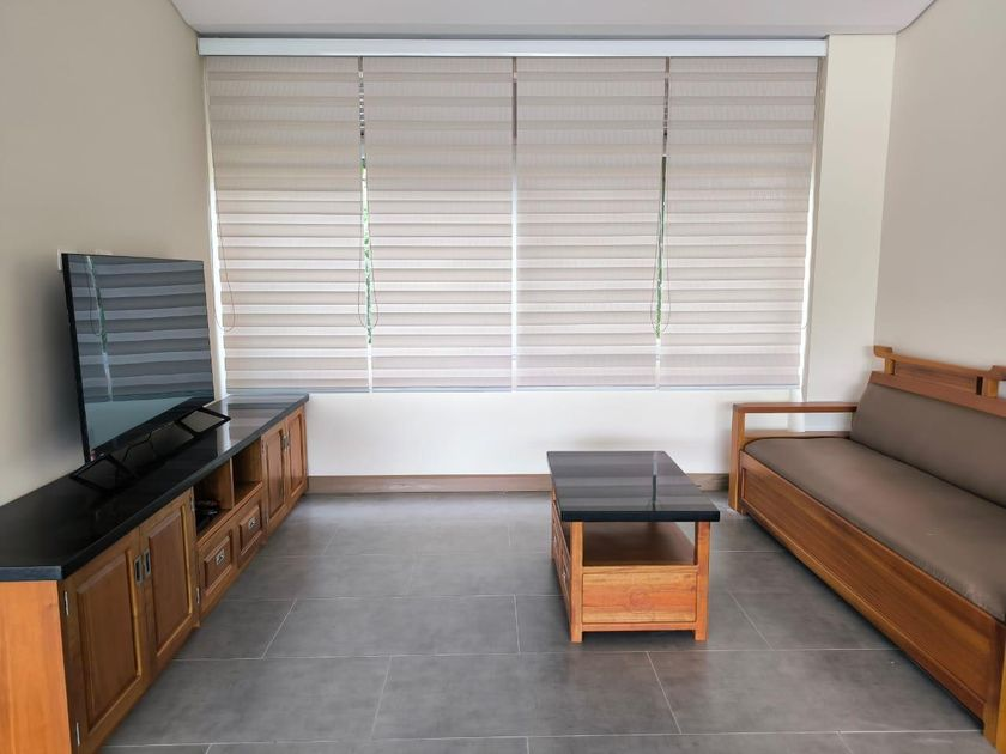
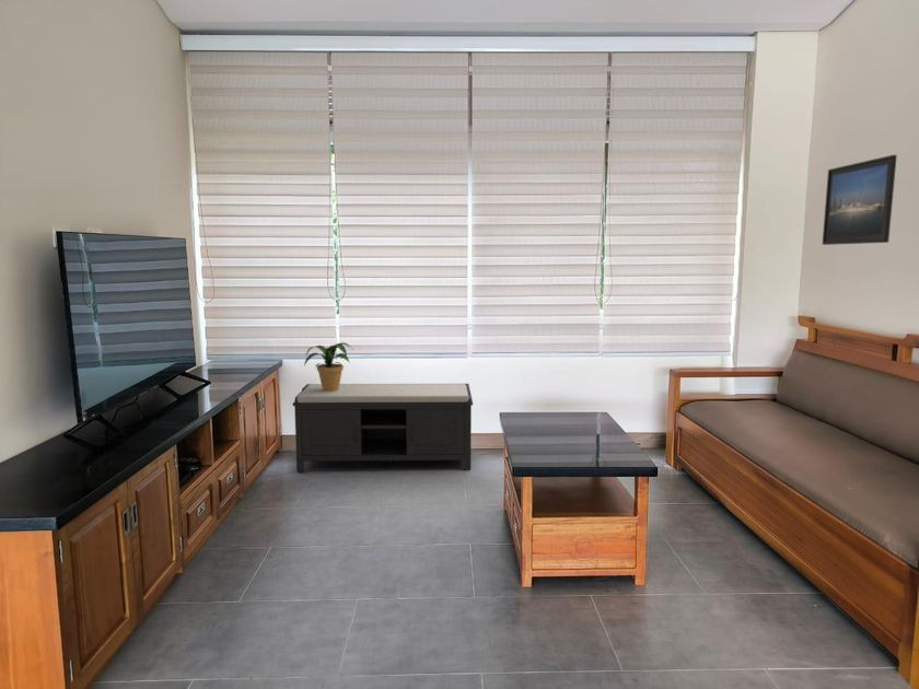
+ bench (386, 425)
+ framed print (856, 203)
+ potted plant (330, 366)
